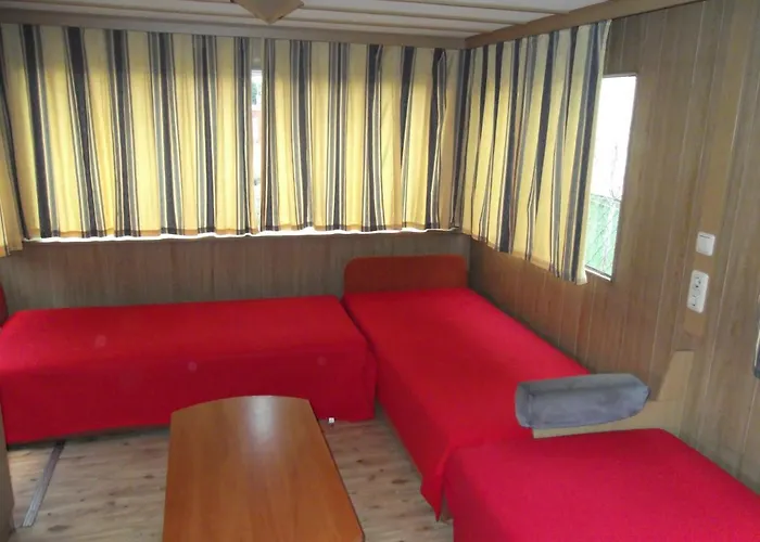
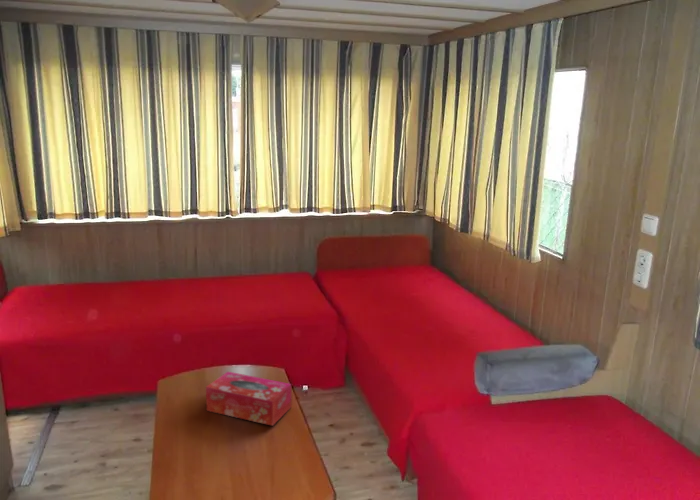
+ tissue box (249, 397)
